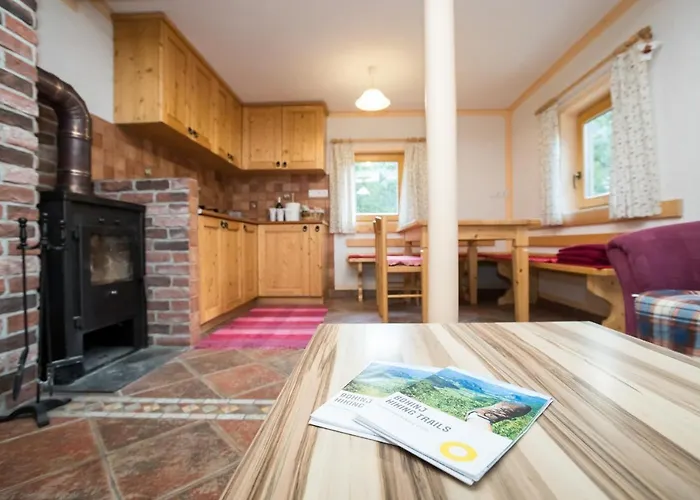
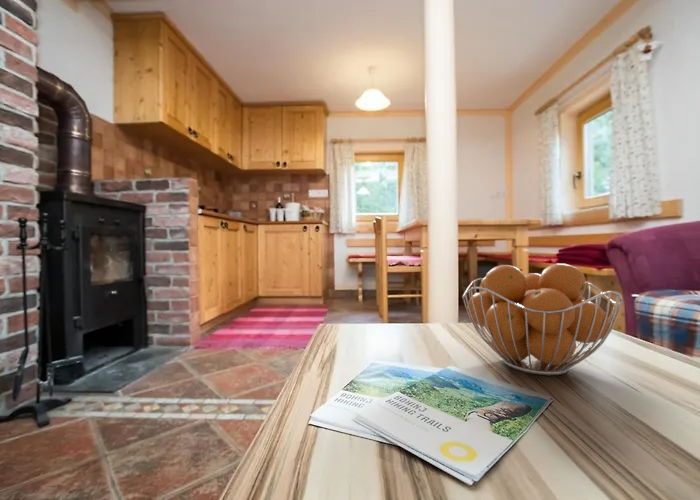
+ fruit basket (533, 313)
